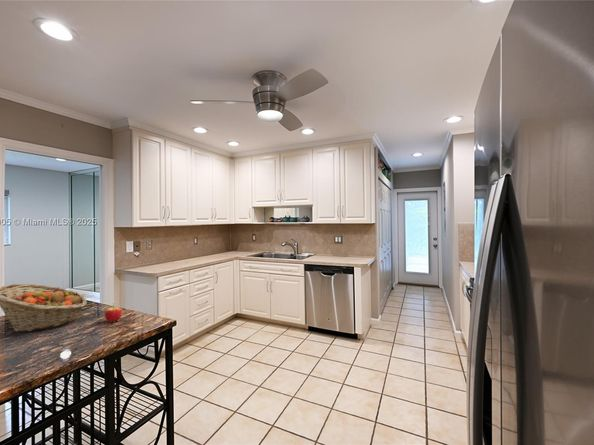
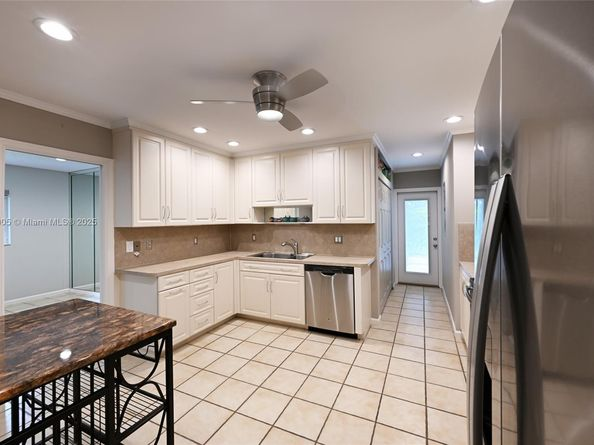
- fruit basket (43, 302)
- apple (113, 312)
